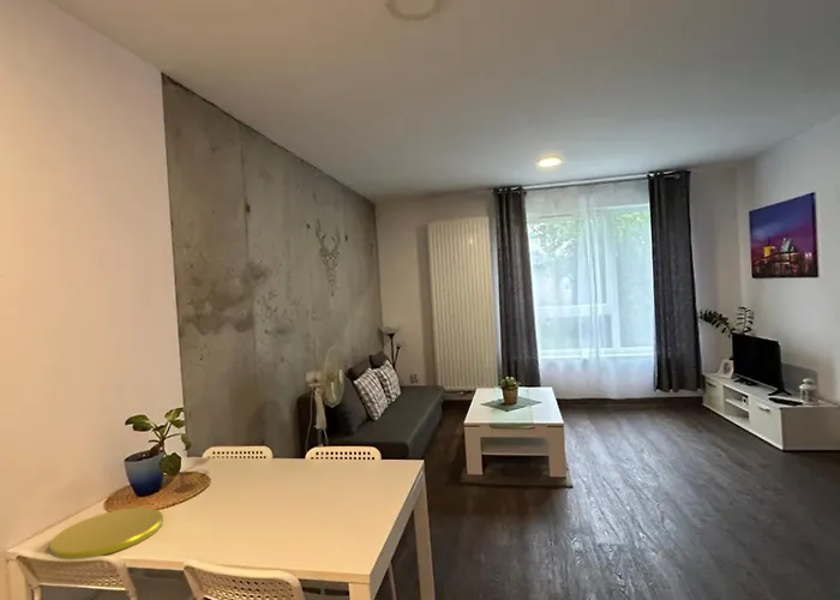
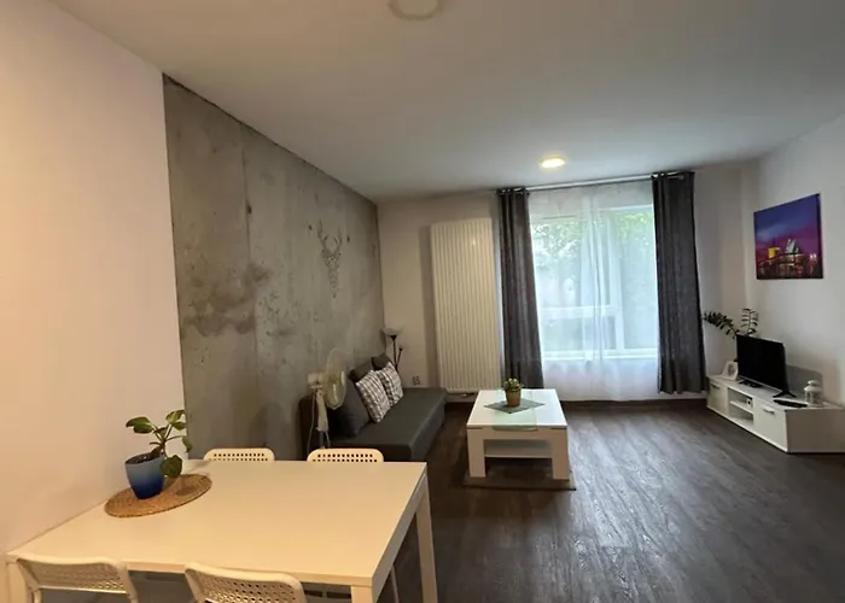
- plate (109, 530)
